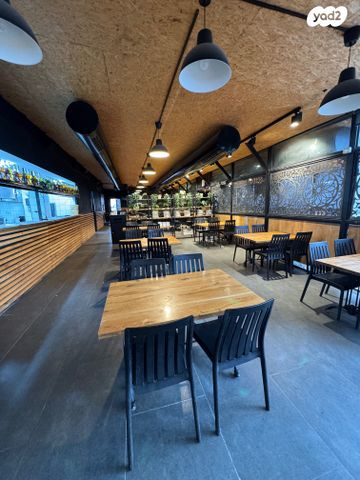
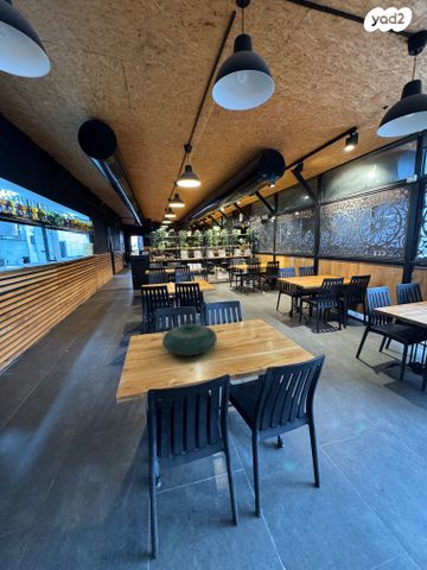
+ decorative bowl (189, 336)
